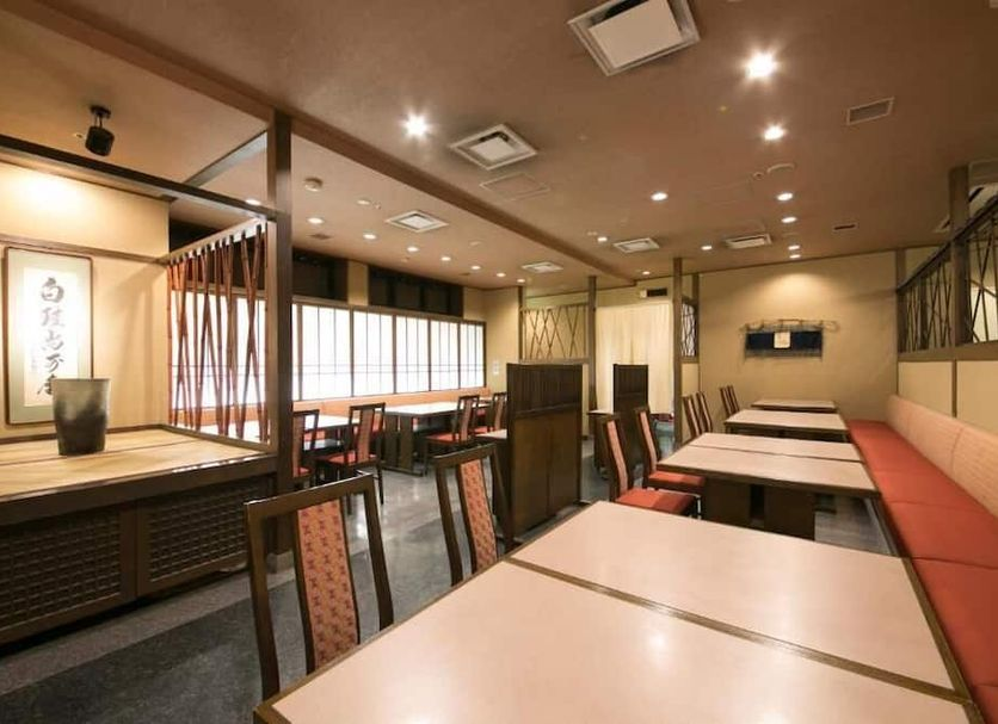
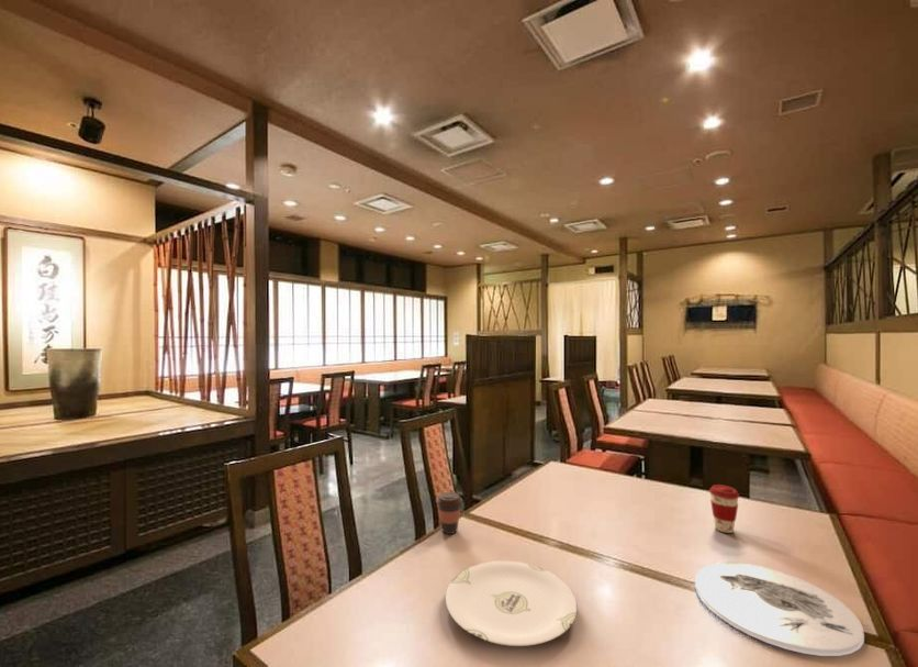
+ plate (510, 601)
+ coin (771, 599)
+ coffee cup (724, 509)
+ coffee cup (449, 513)
